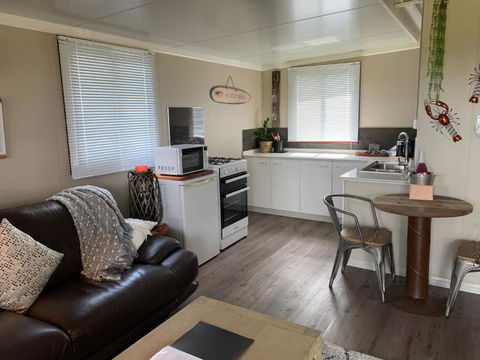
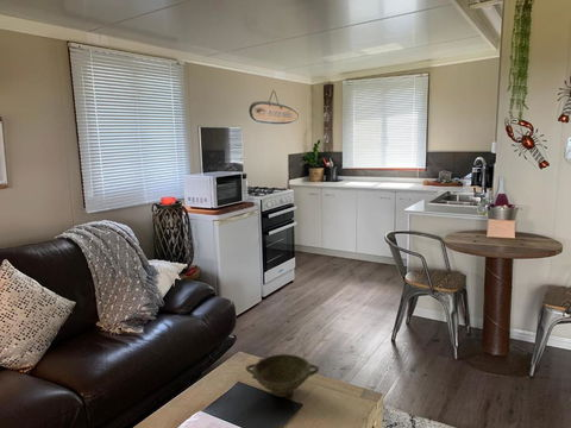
+ bowl (282, 378)
